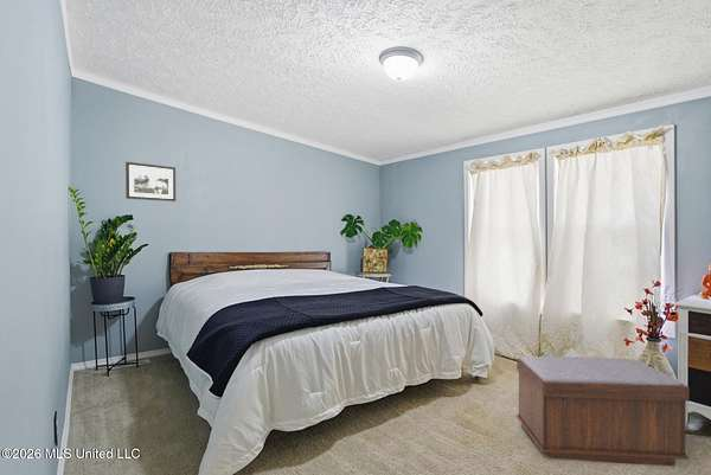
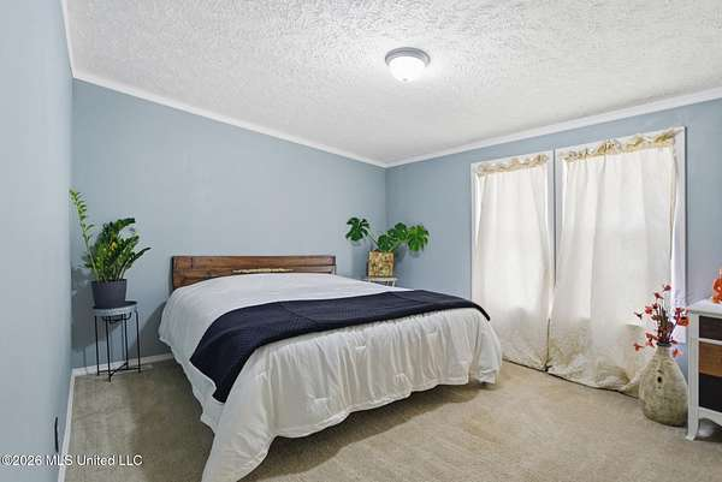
- bench (592, 405)
- picture frame (152, 182)
